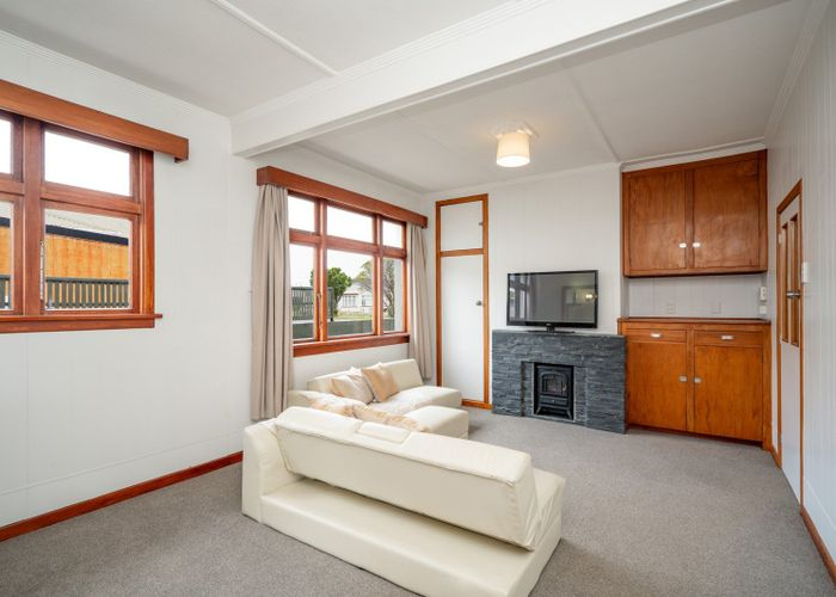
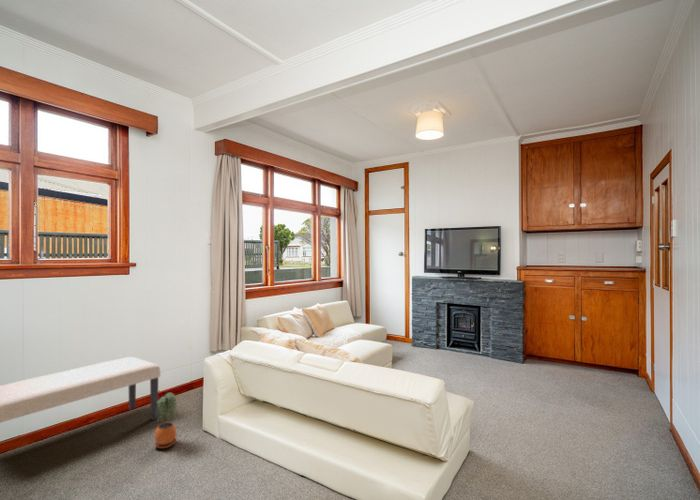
+ potted plant (167, 419)
+ bench (73, 401)
